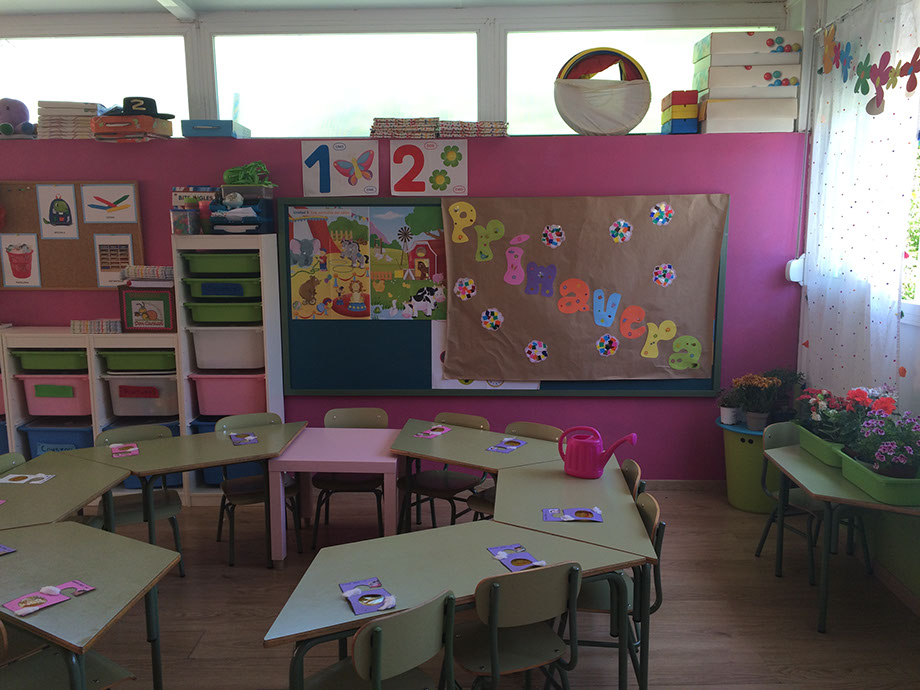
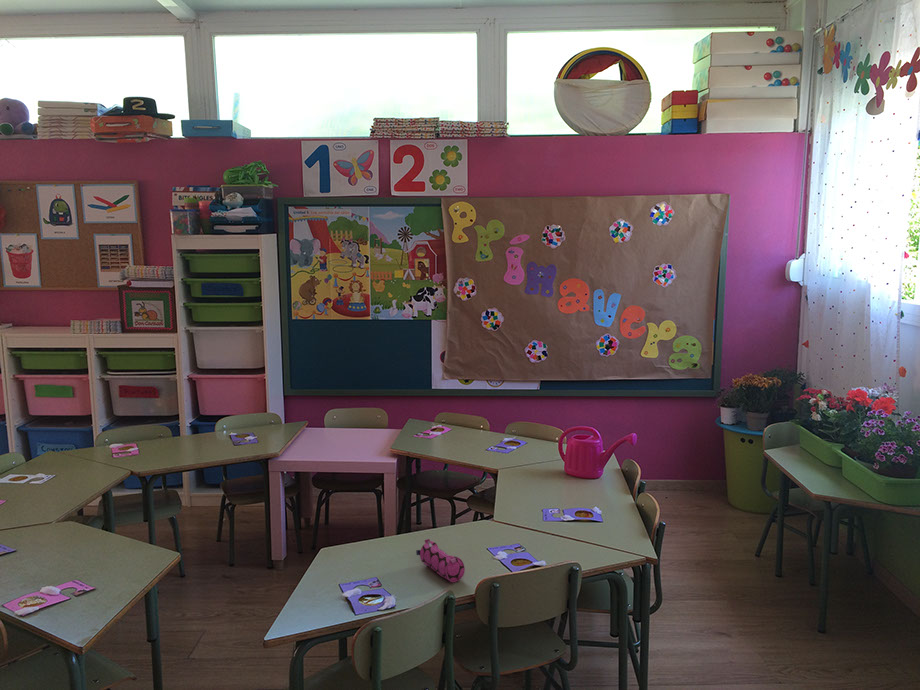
+ pencil case (441, 560)
